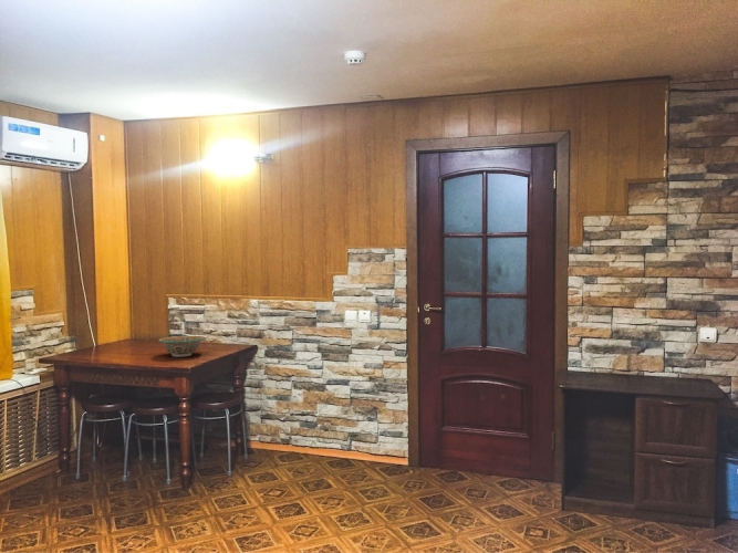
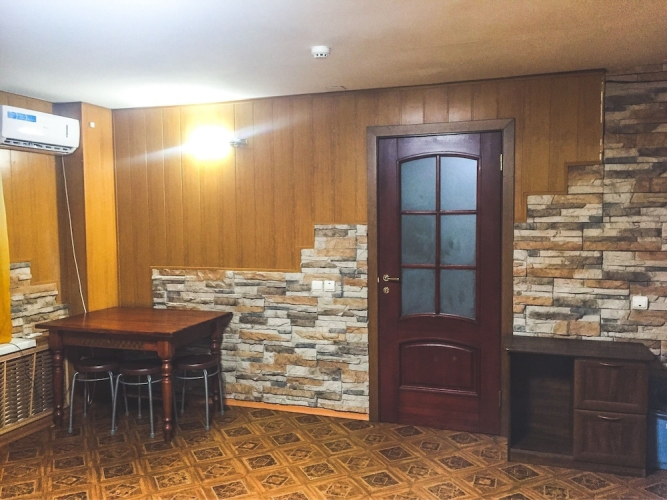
- bowl (181, 346)
